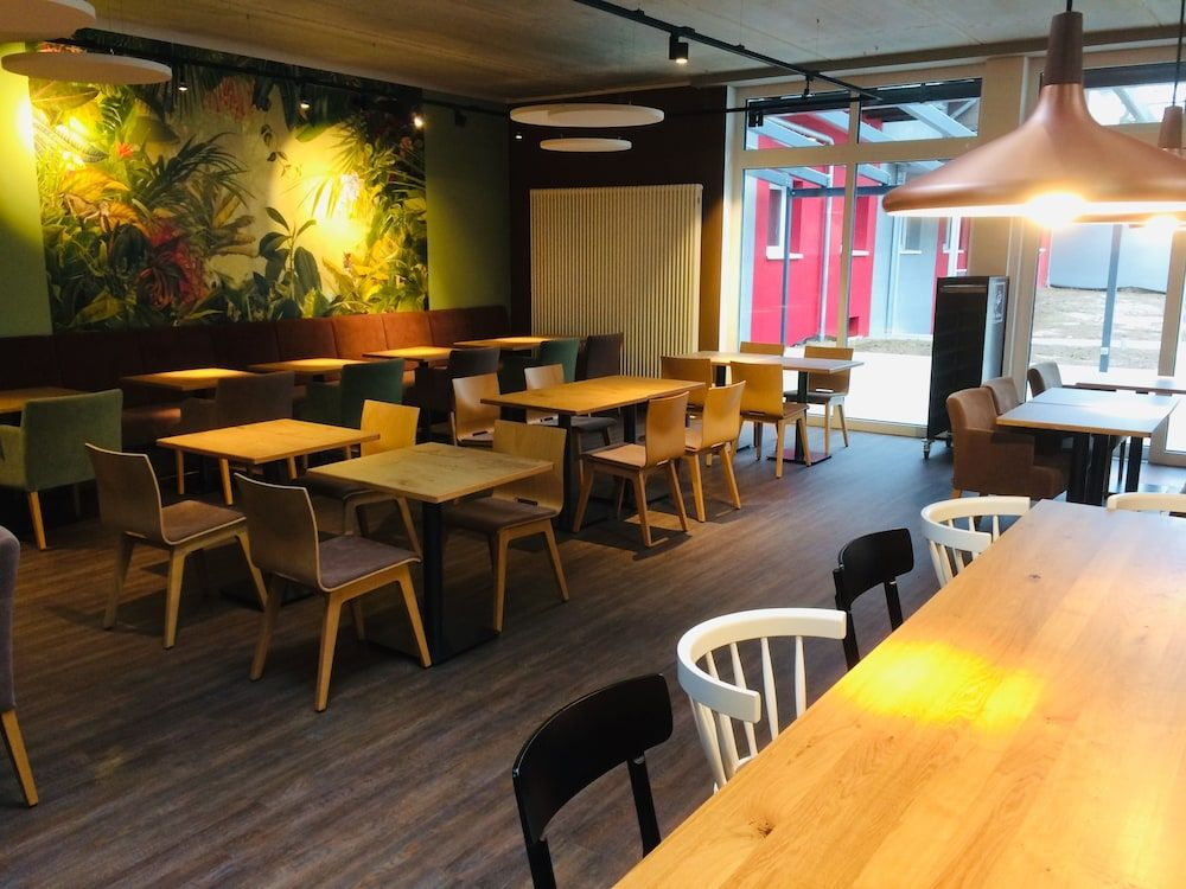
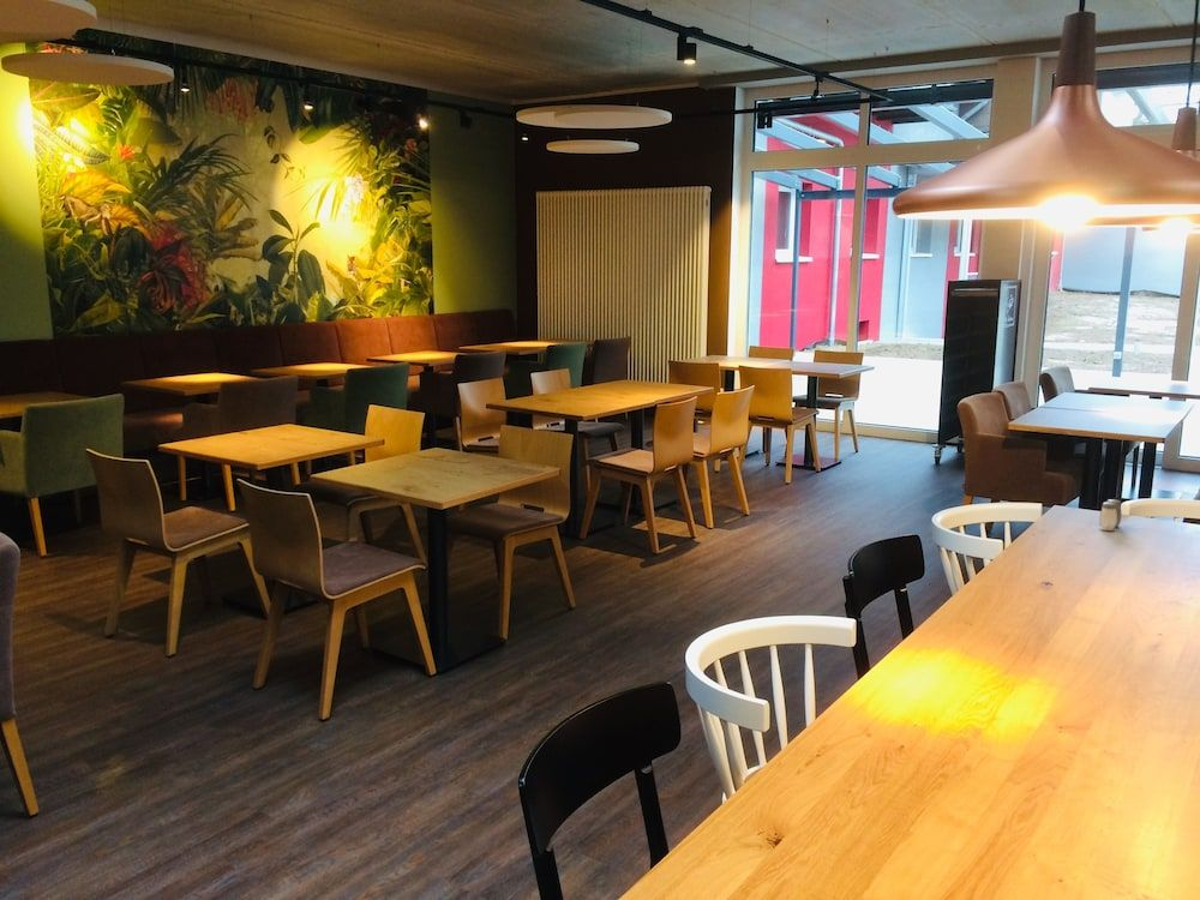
+ salt and pepper shaker (1110, 514)
